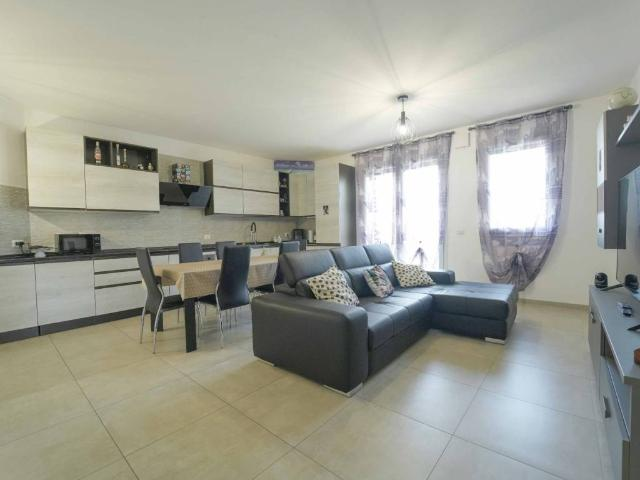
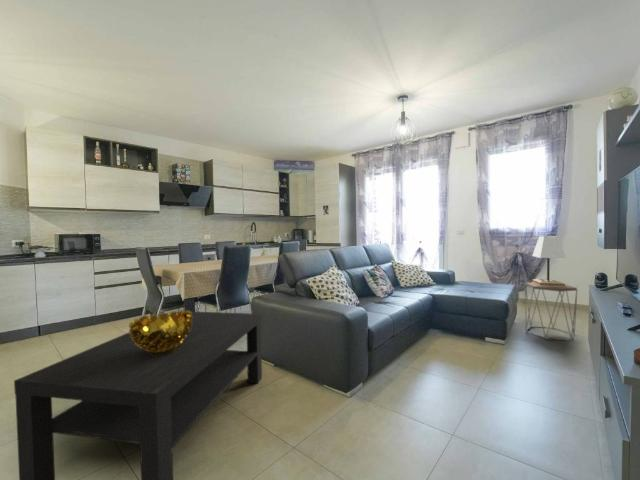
+ side table (548, 309)
+ decorative bowl (162, 332)
+ coffee table (173, 379)
+ lamp (548, 260)
